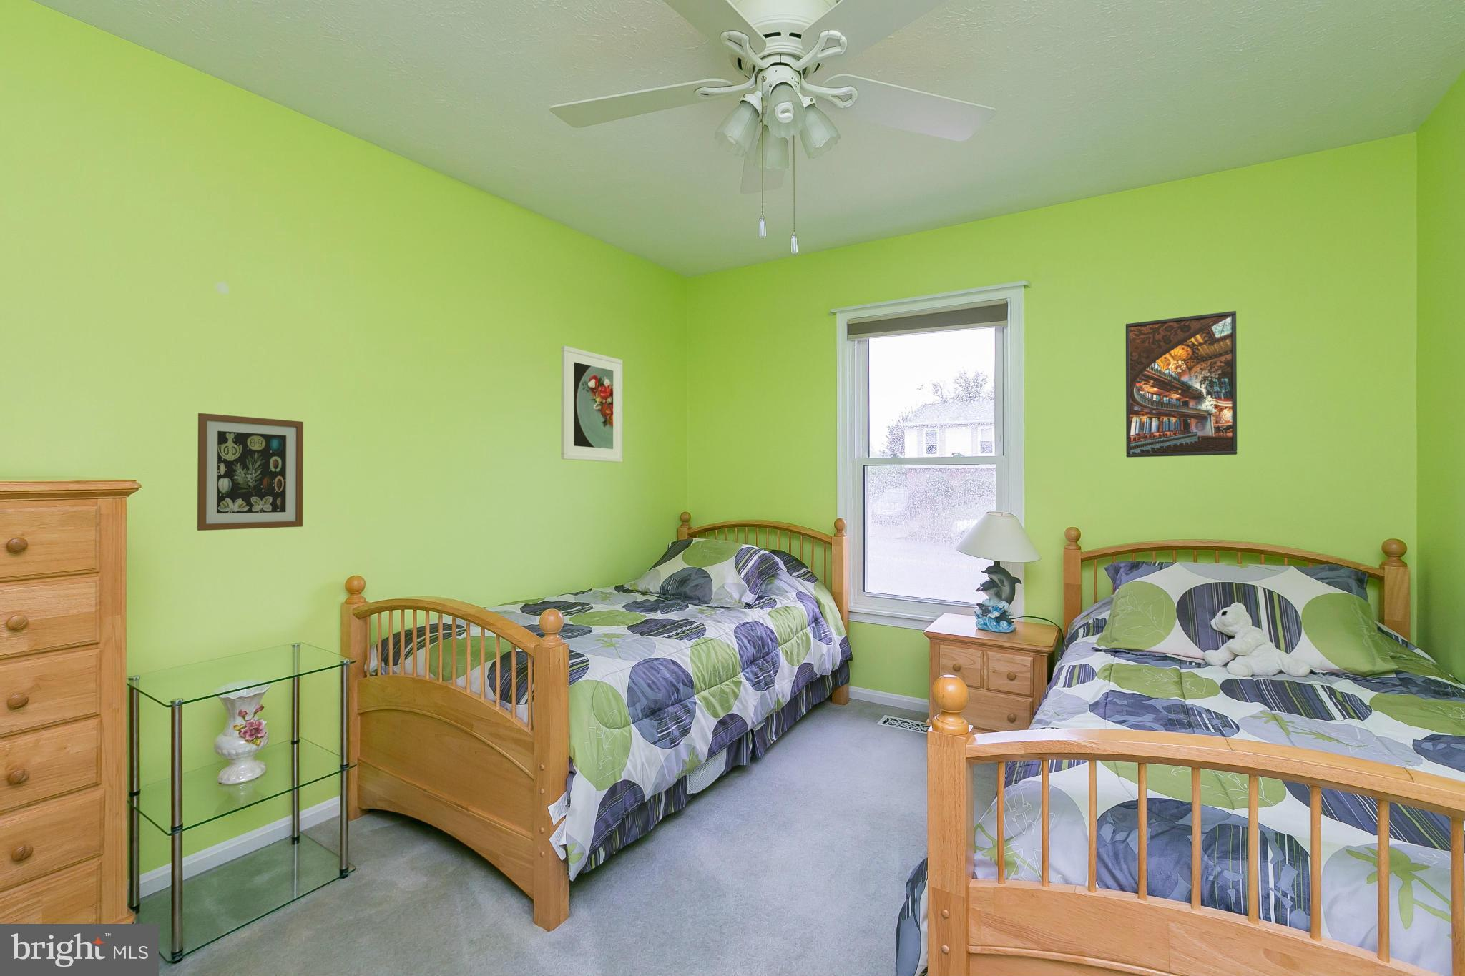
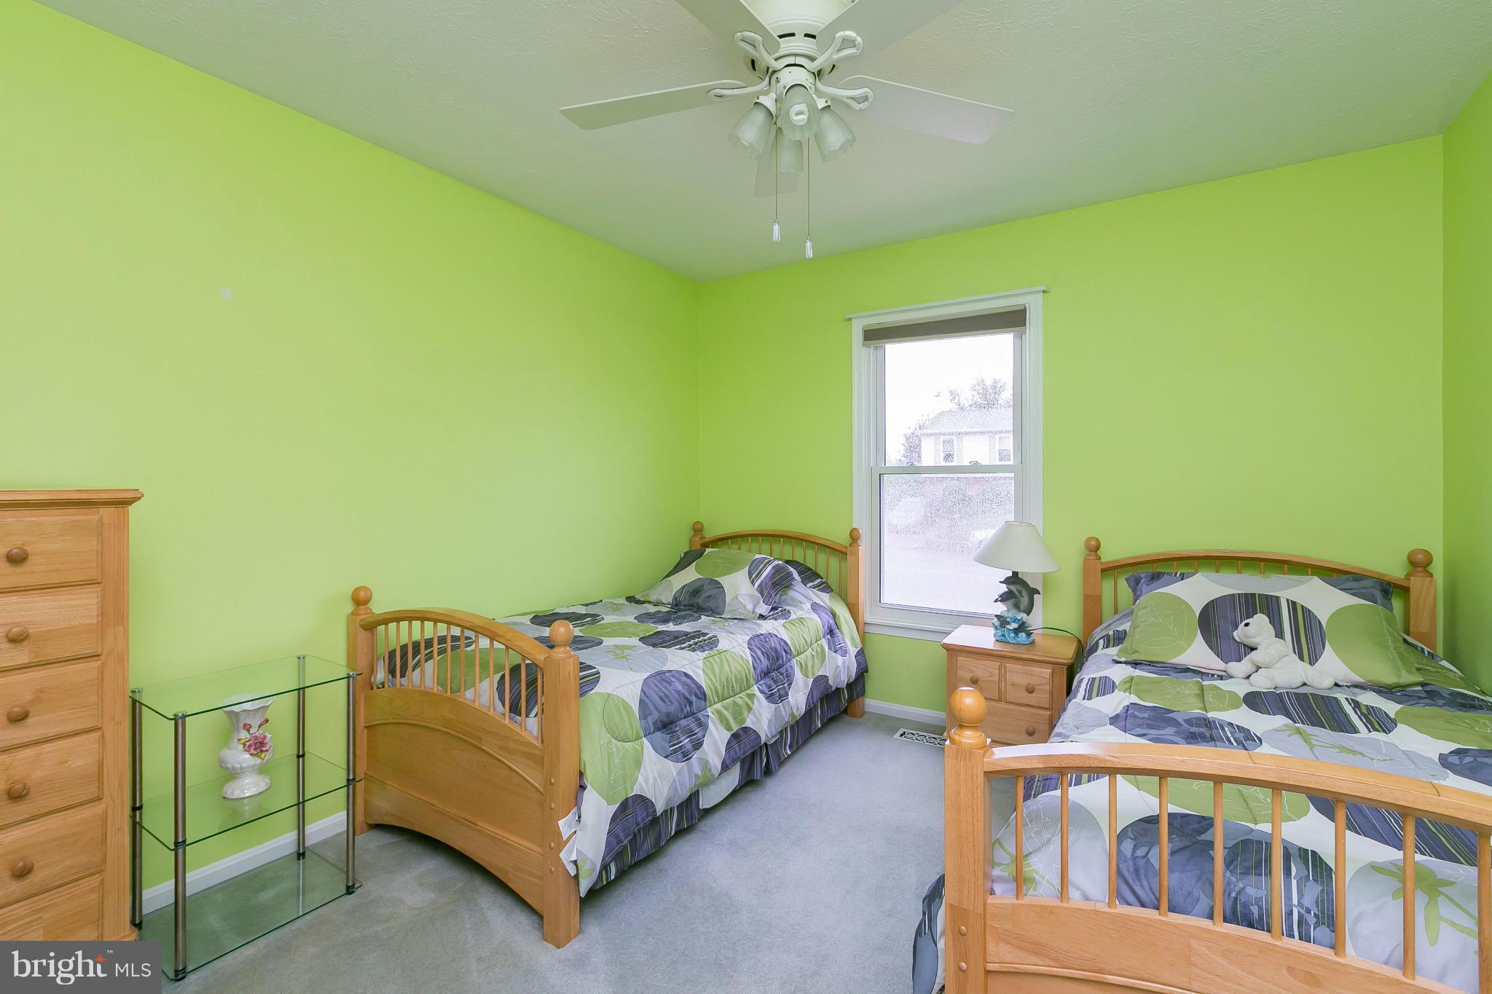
- wall art (253, 473)
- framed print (593, 406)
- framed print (1179, 387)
